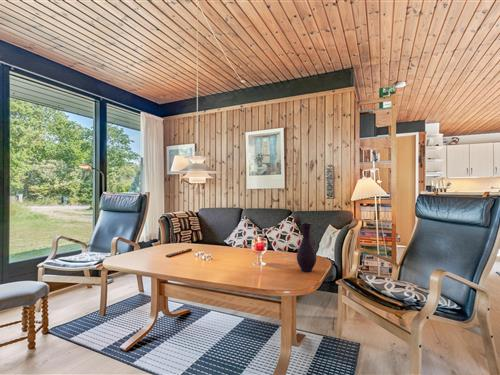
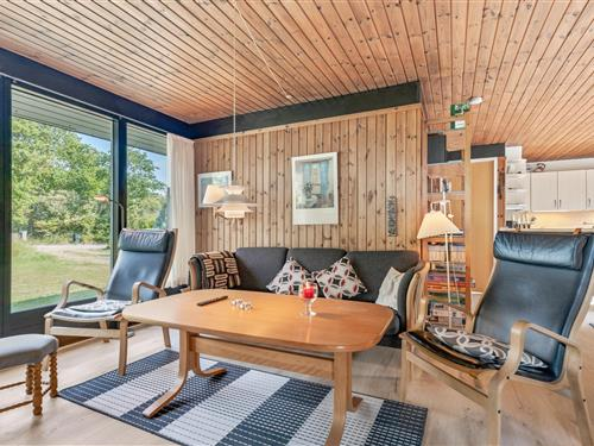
- vase (306, 246)
